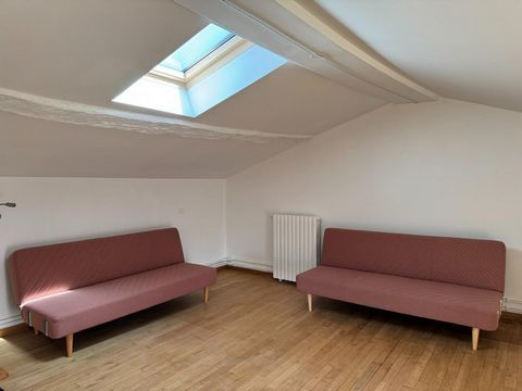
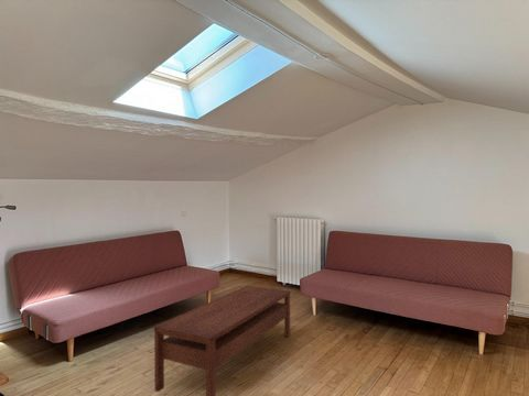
+ coffee table (233, 332)
